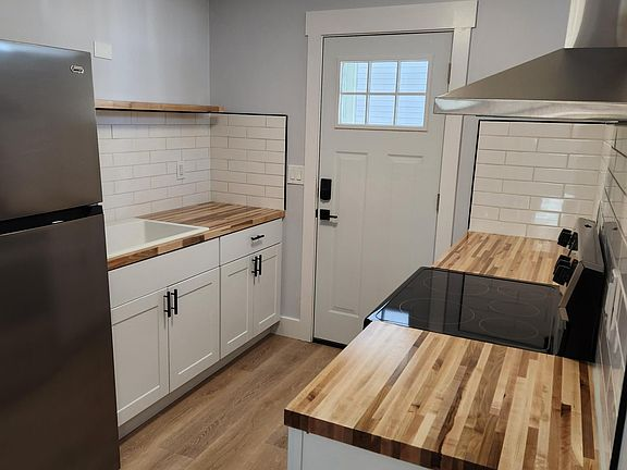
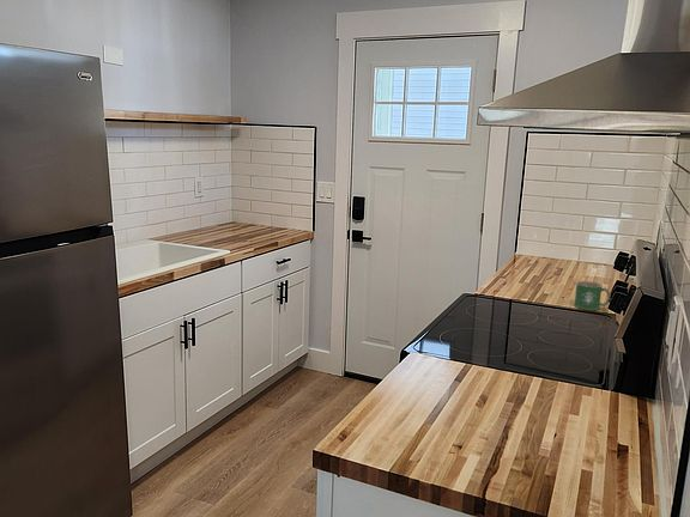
+ mug (592, 296)
